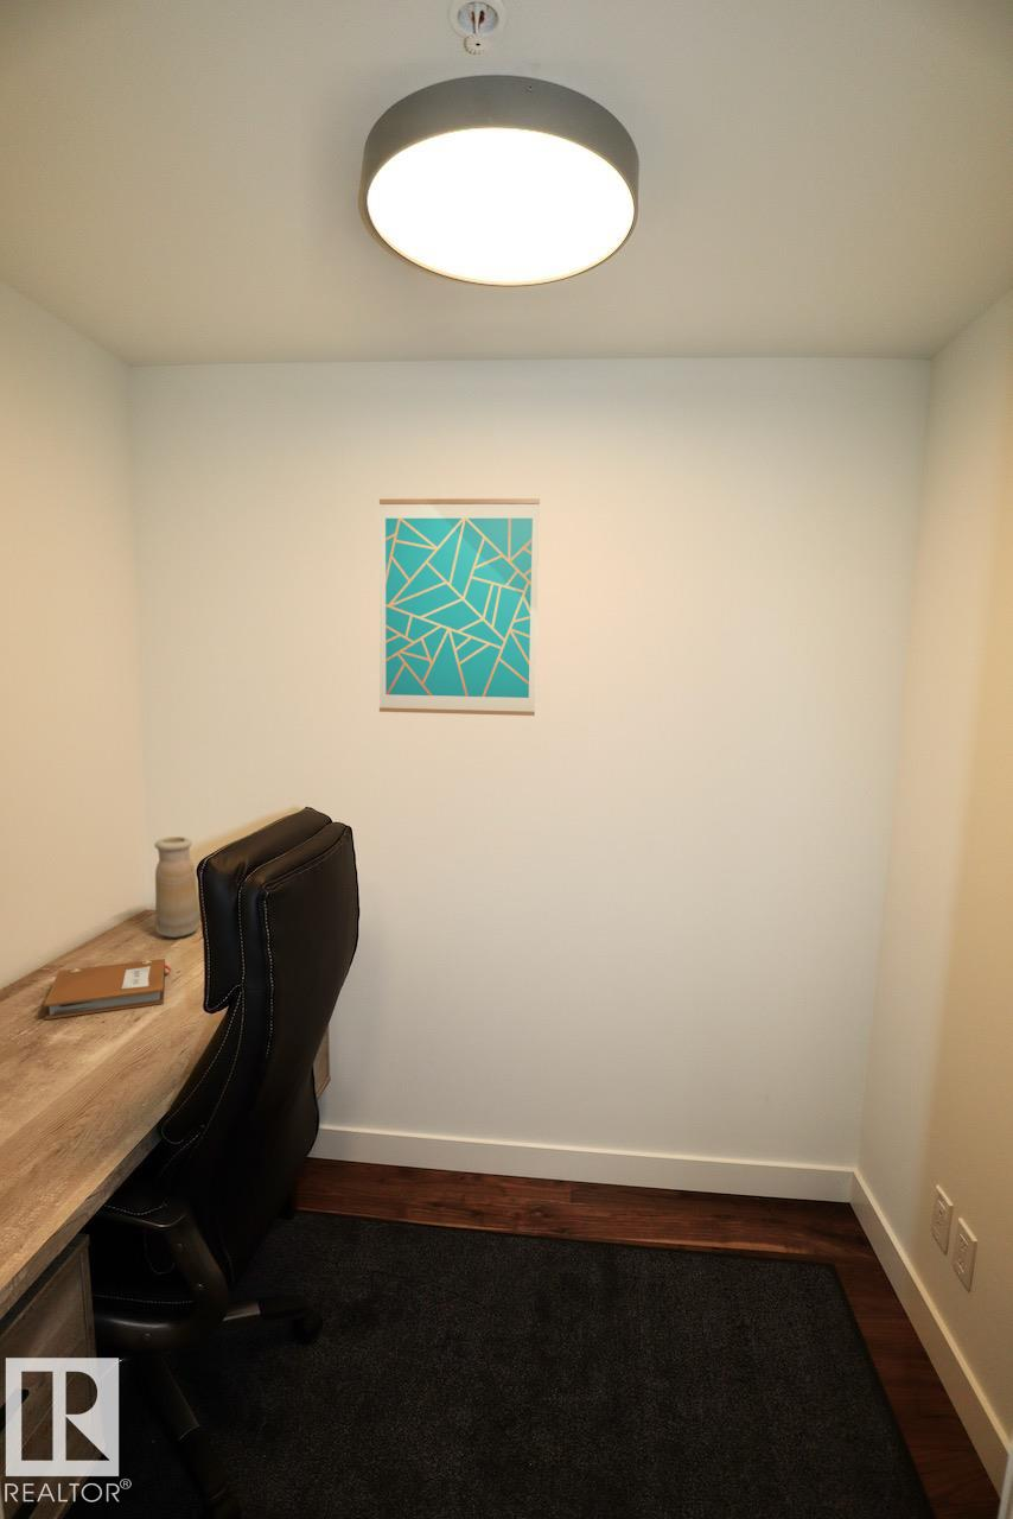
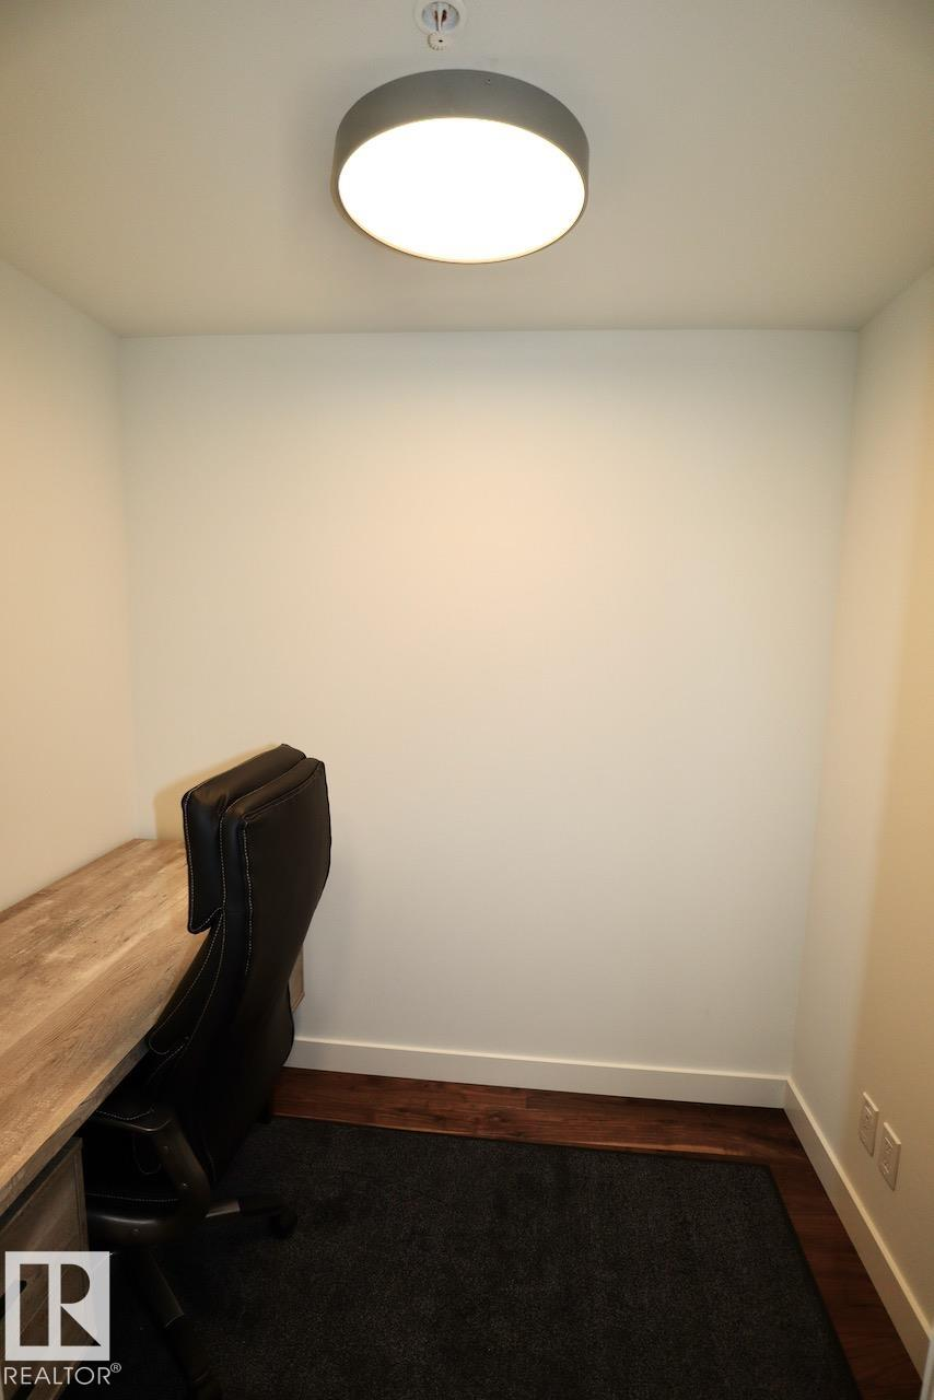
- vase (177, 886)
- notebook (113, 985)
- wall art (457, 608)
